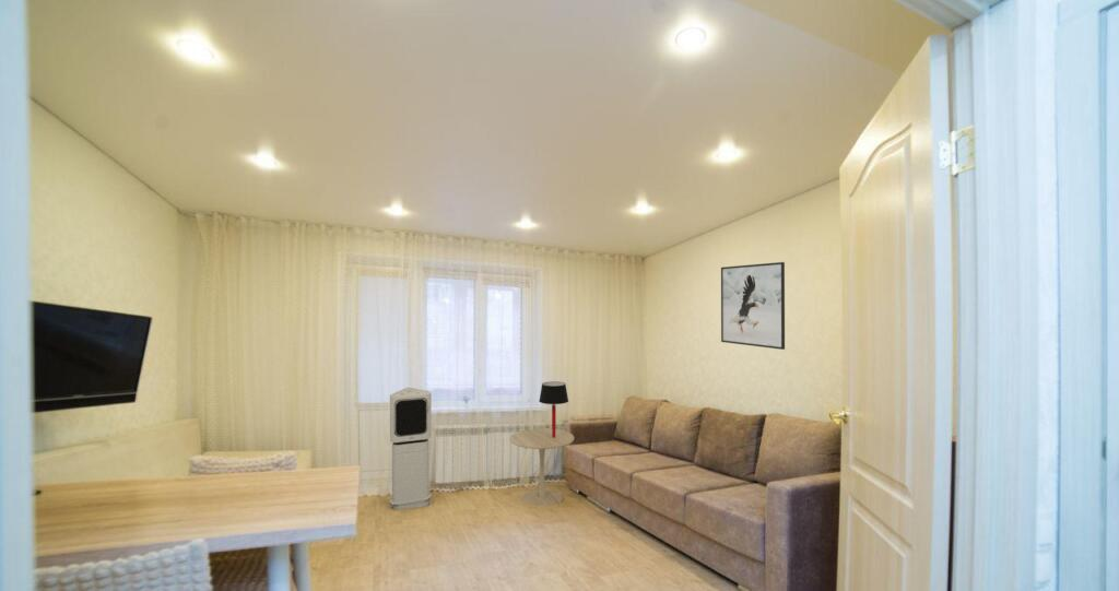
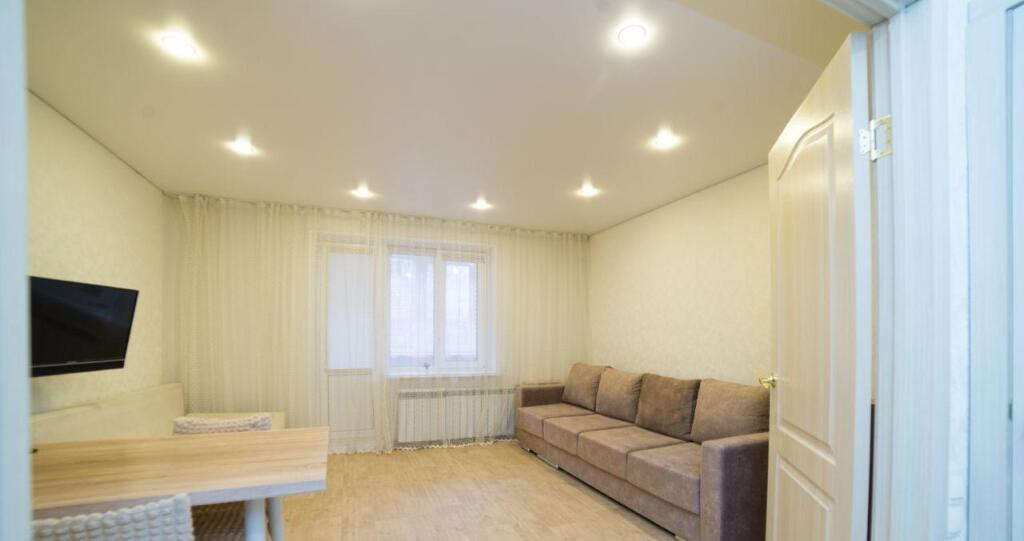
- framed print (750, 305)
- air purifier (409, 446)
- table lamp (553, 410)
- side table (542, 468)
